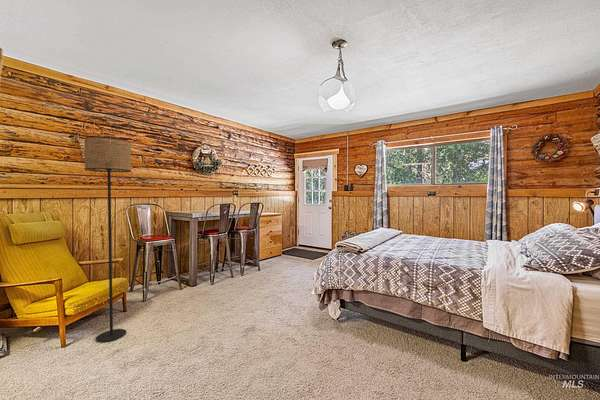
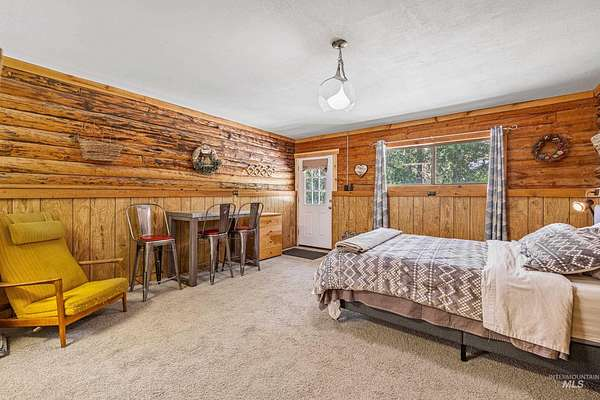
- floor lamp (110, 238)
